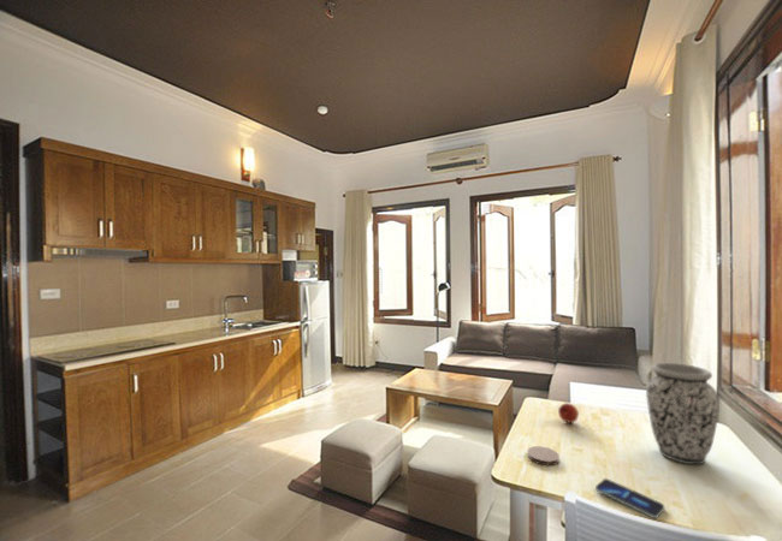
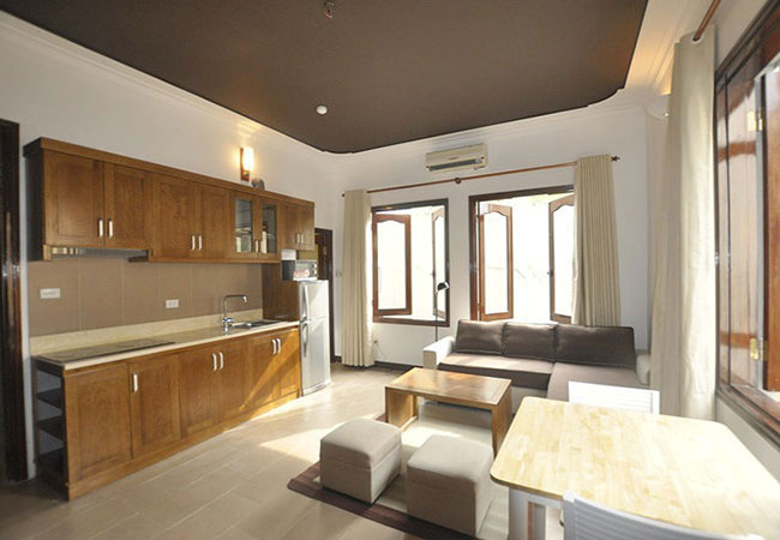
- coaster (543, 454)
- fruit (568, 412)
- smartphone (628, 497)
- vase (681, 412)
